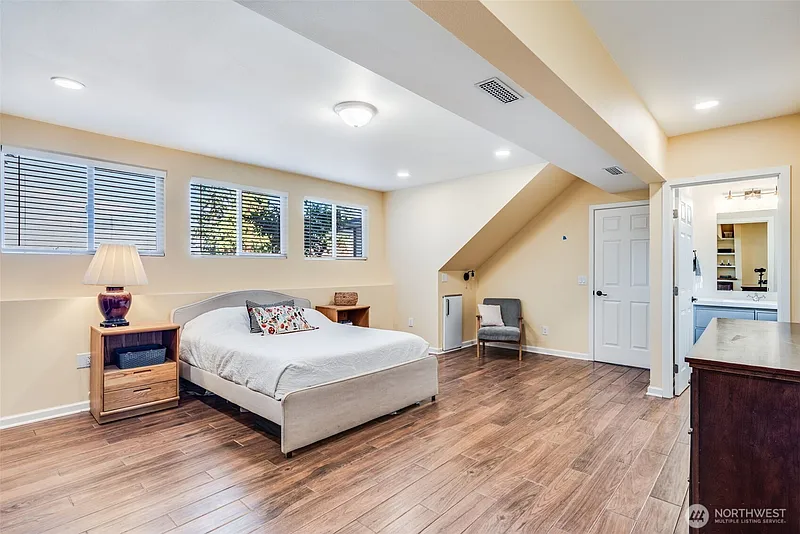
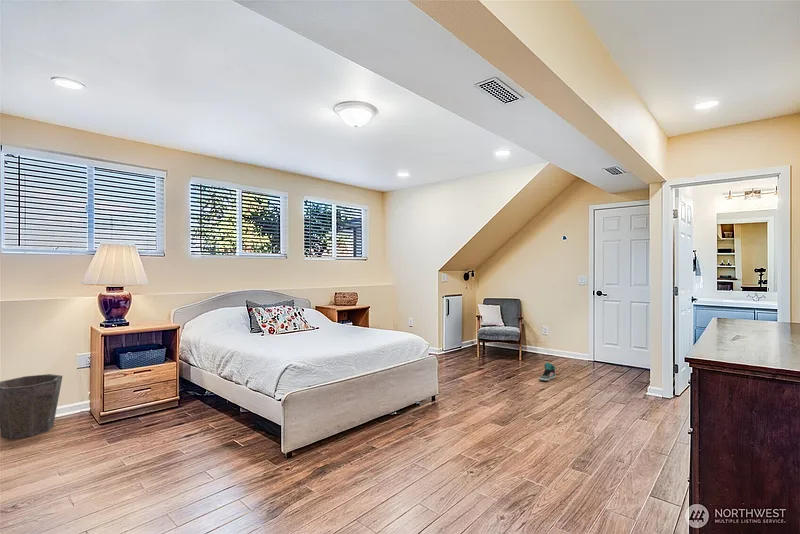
+ sneaker (547, 371)
+ waste bin (28, 405)
